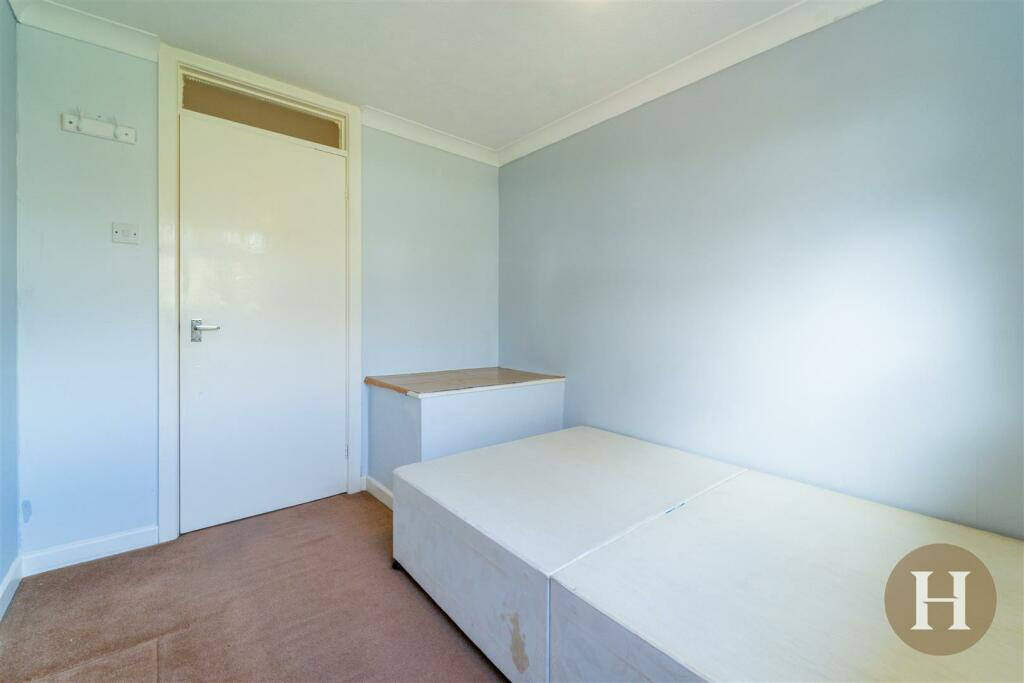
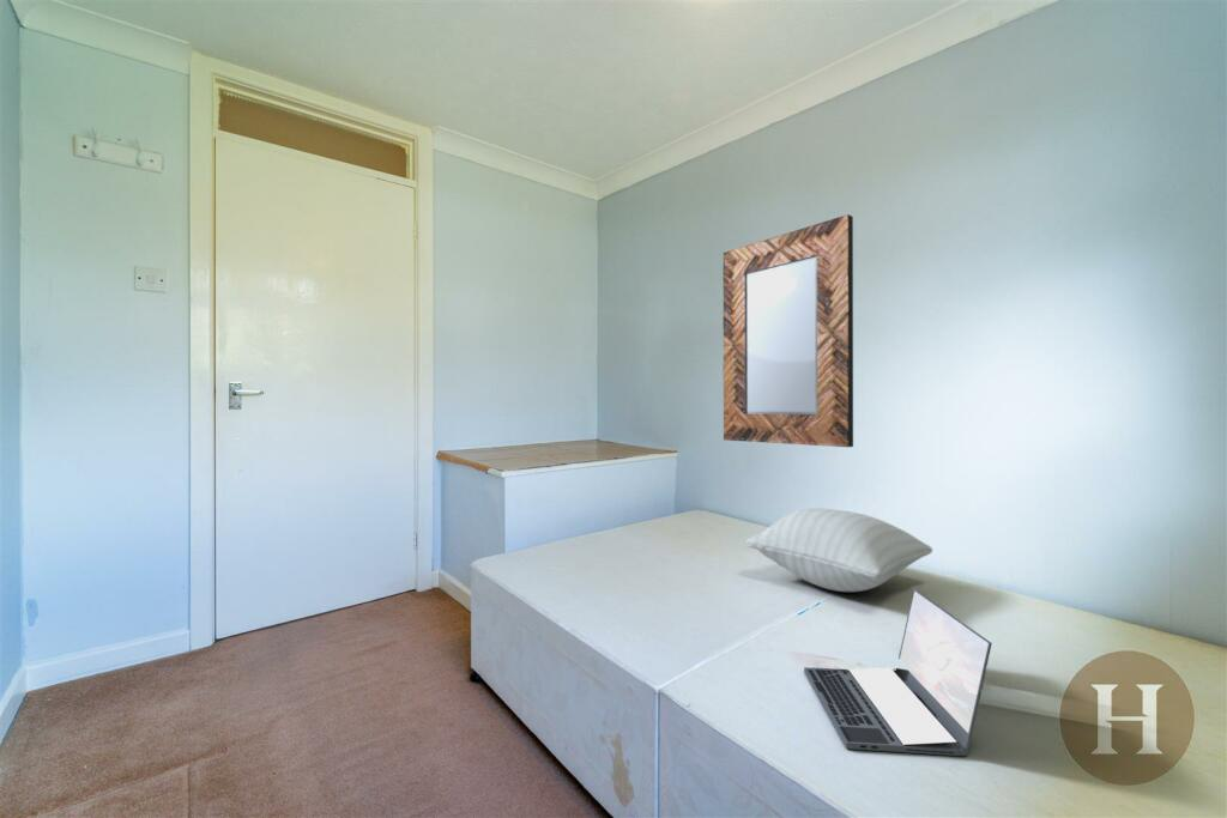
+ pillow (836, 546)
+ home mirror (781, 339)
+ laptop (884, 667)
